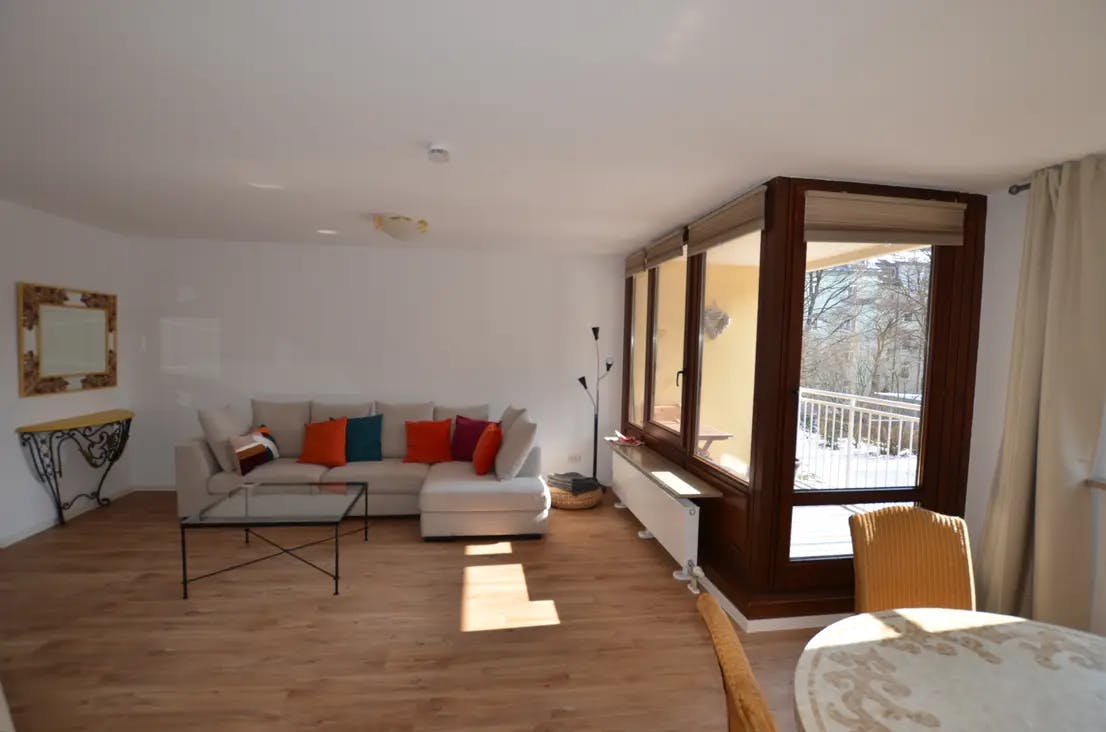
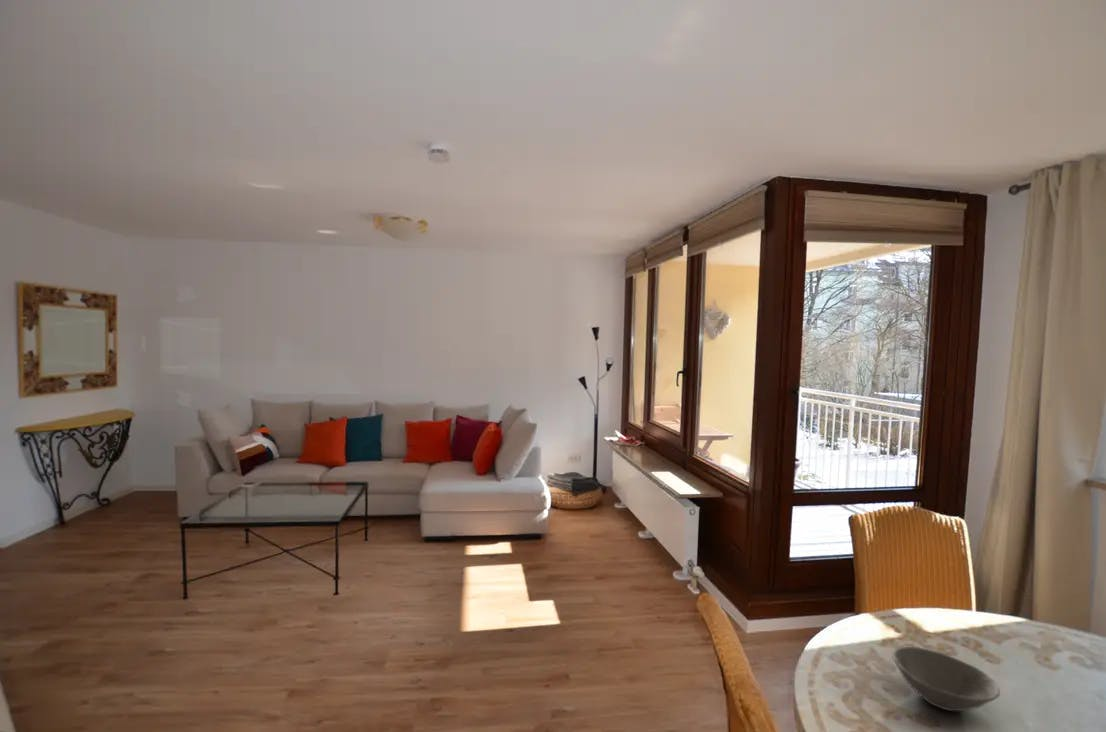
+ bowl (942, 684)
